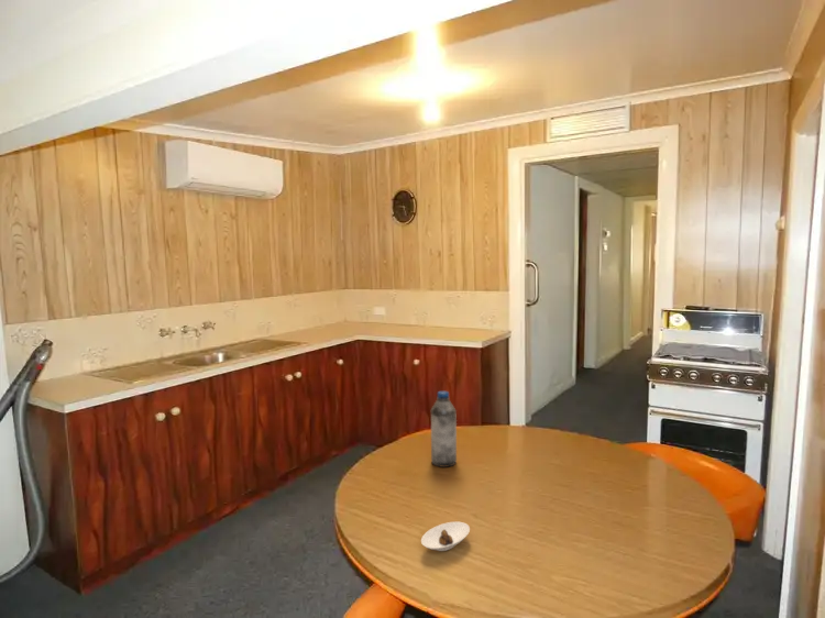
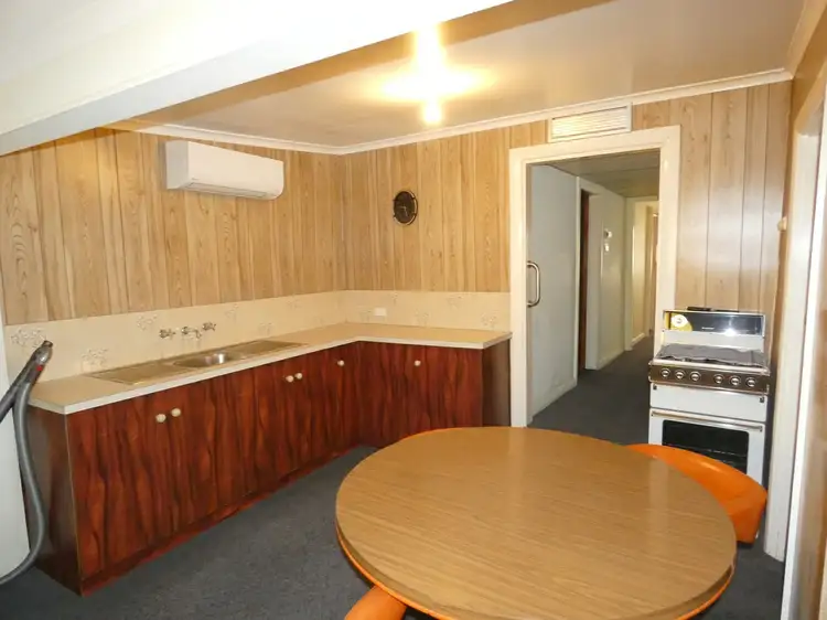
- saucer (446, 538)
- water bottle (443, 427)
